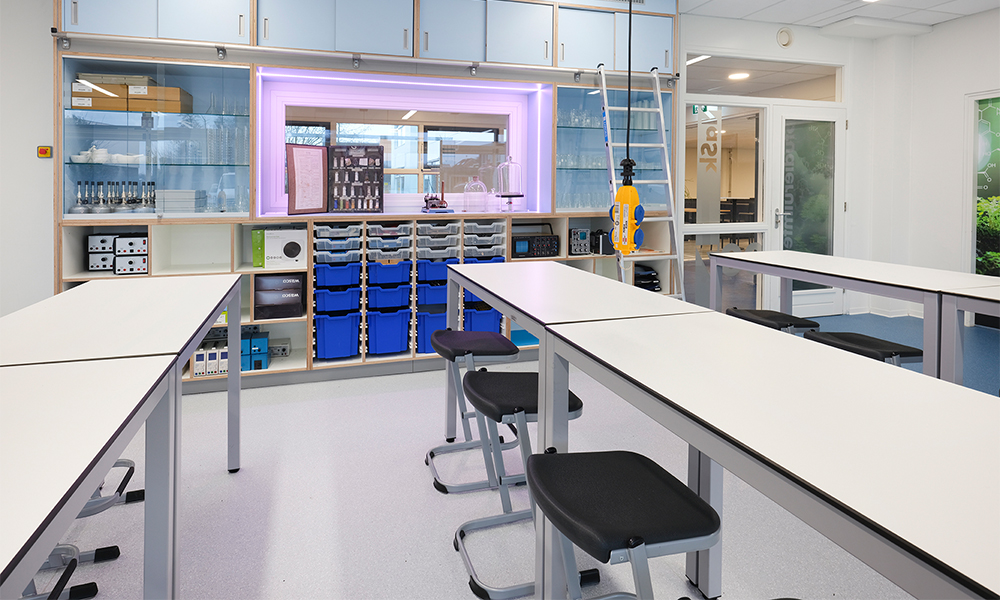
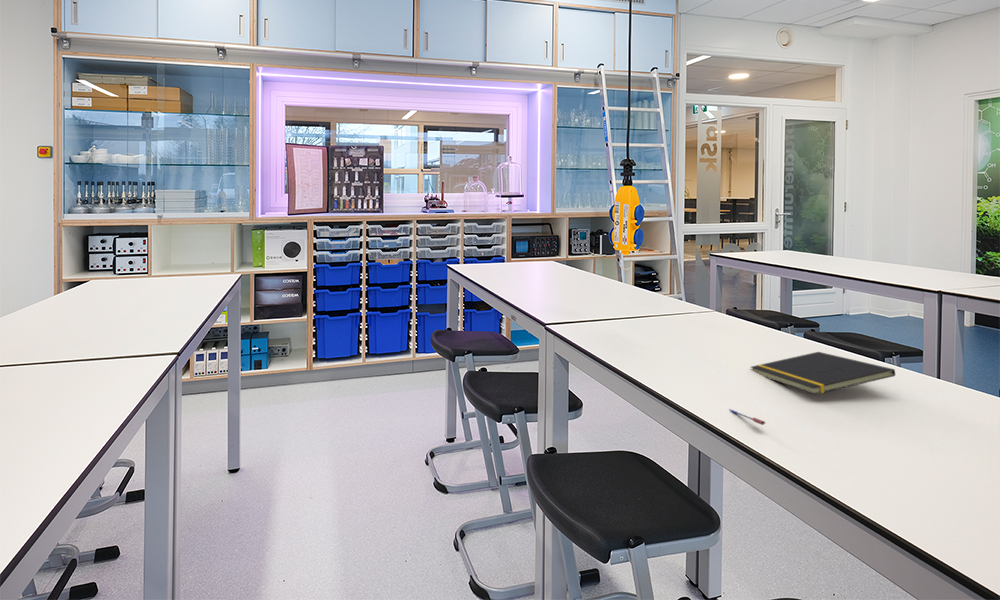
+ pen (742, 414)
+ notepad (816, 371)
